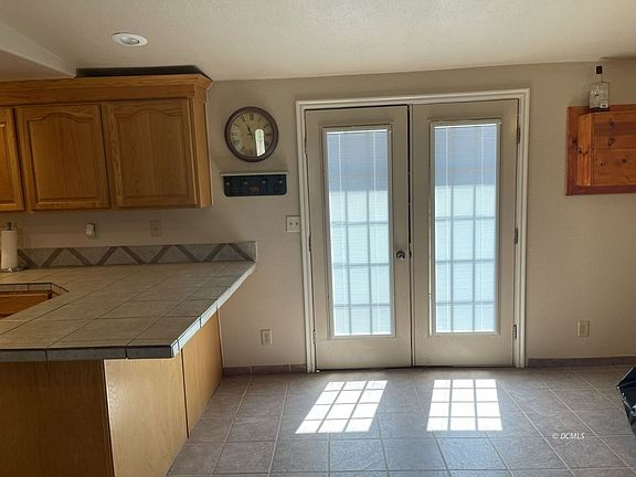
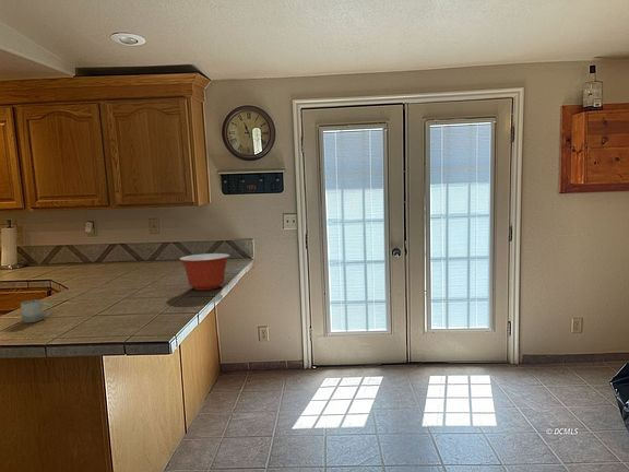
+ mixing bowl (205, 272)
+ cup (36, 310)
